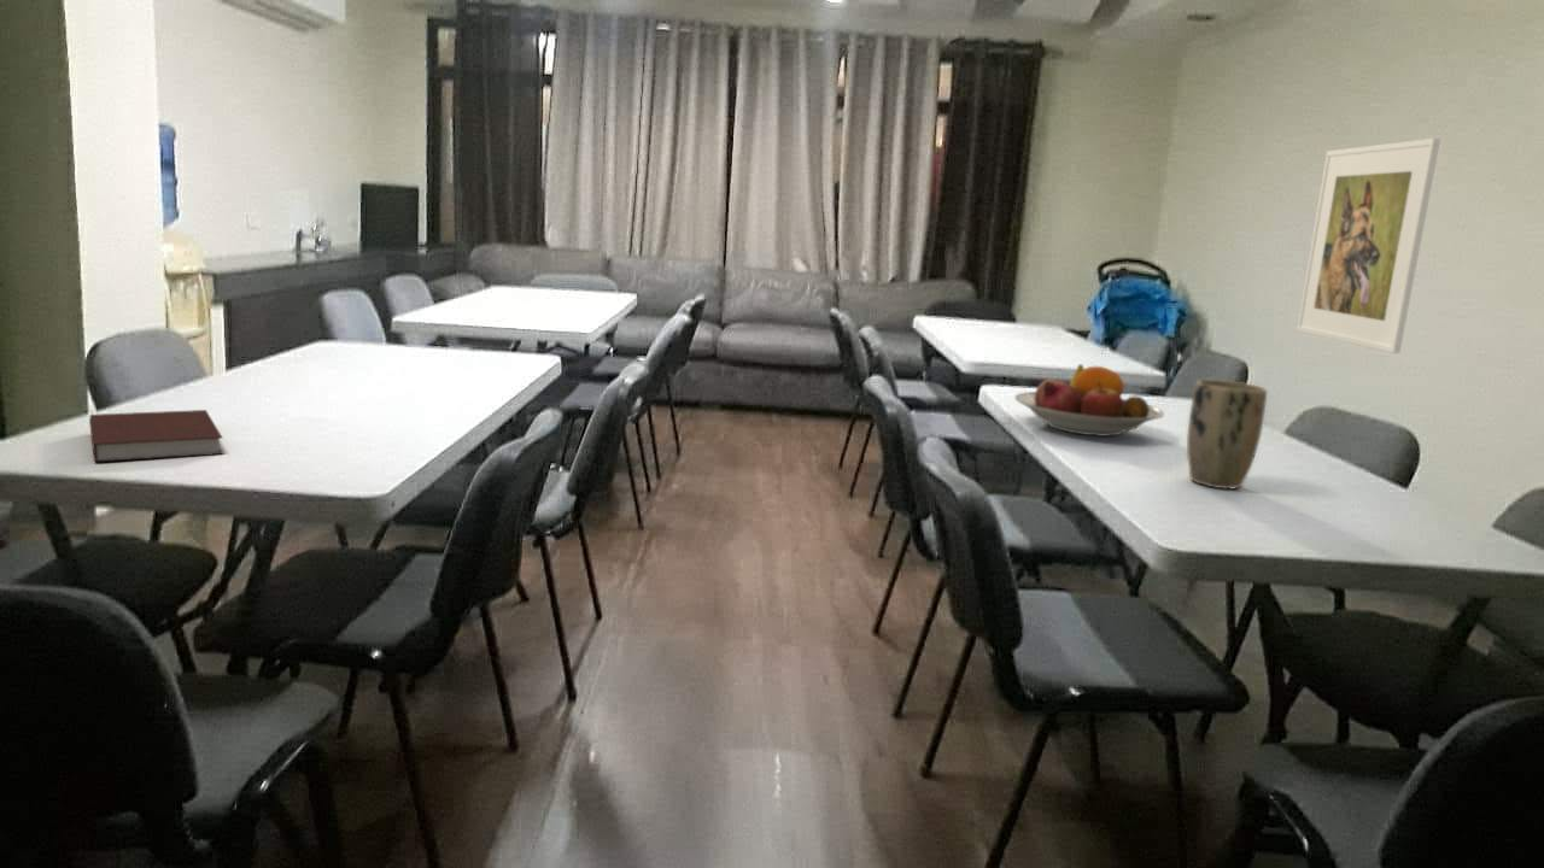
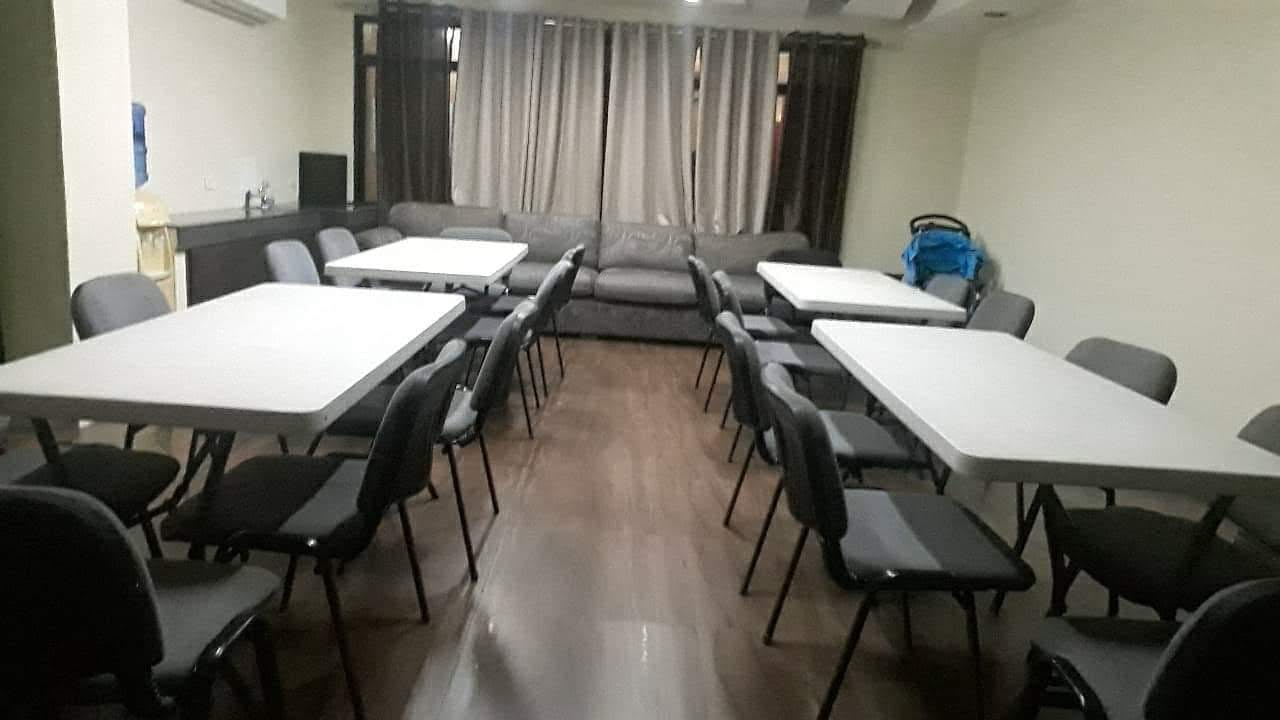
- notebook (154, 434)
- fruit bowl (1088, 398)
- plant pot (1223, 434)
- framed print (1359, 245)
